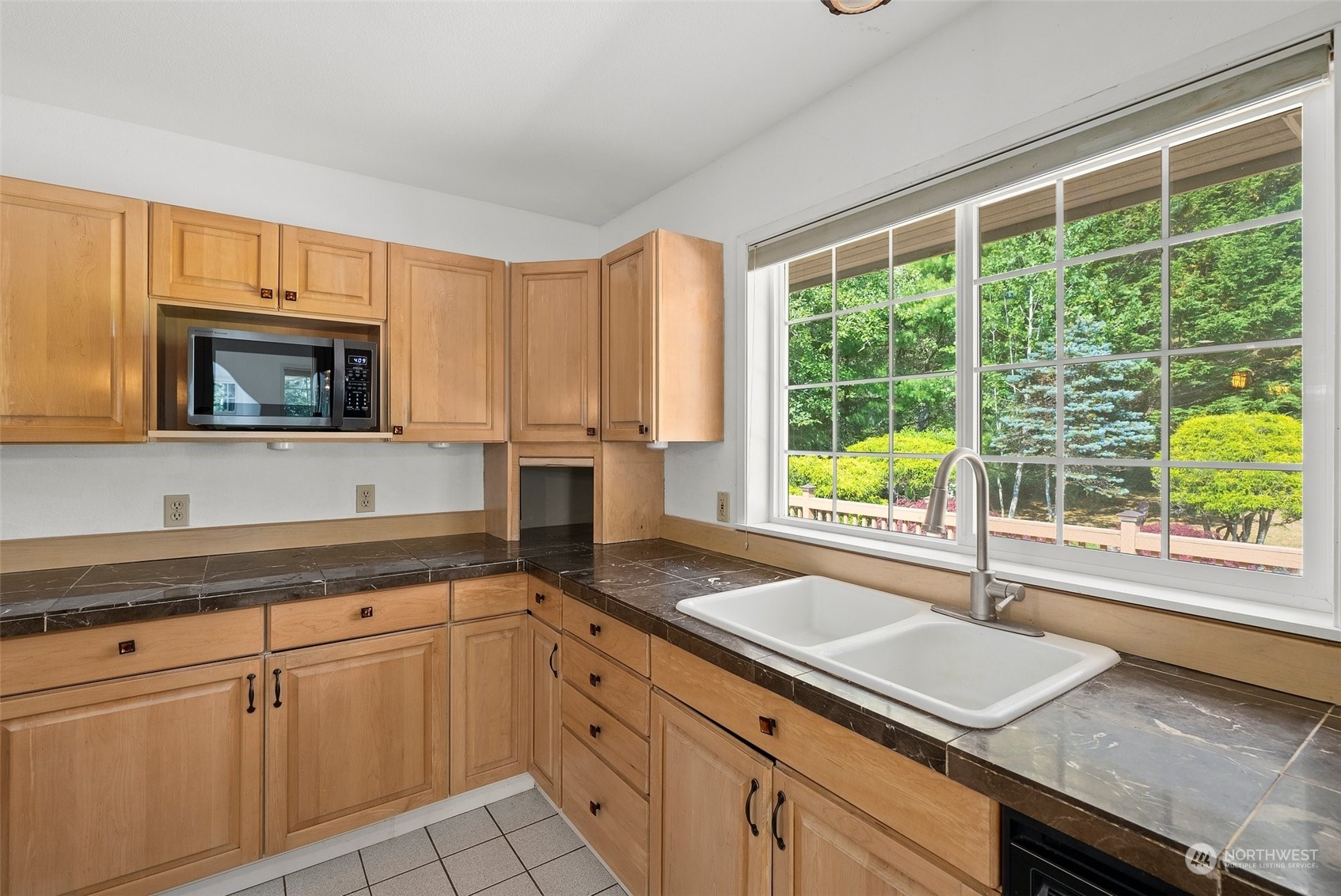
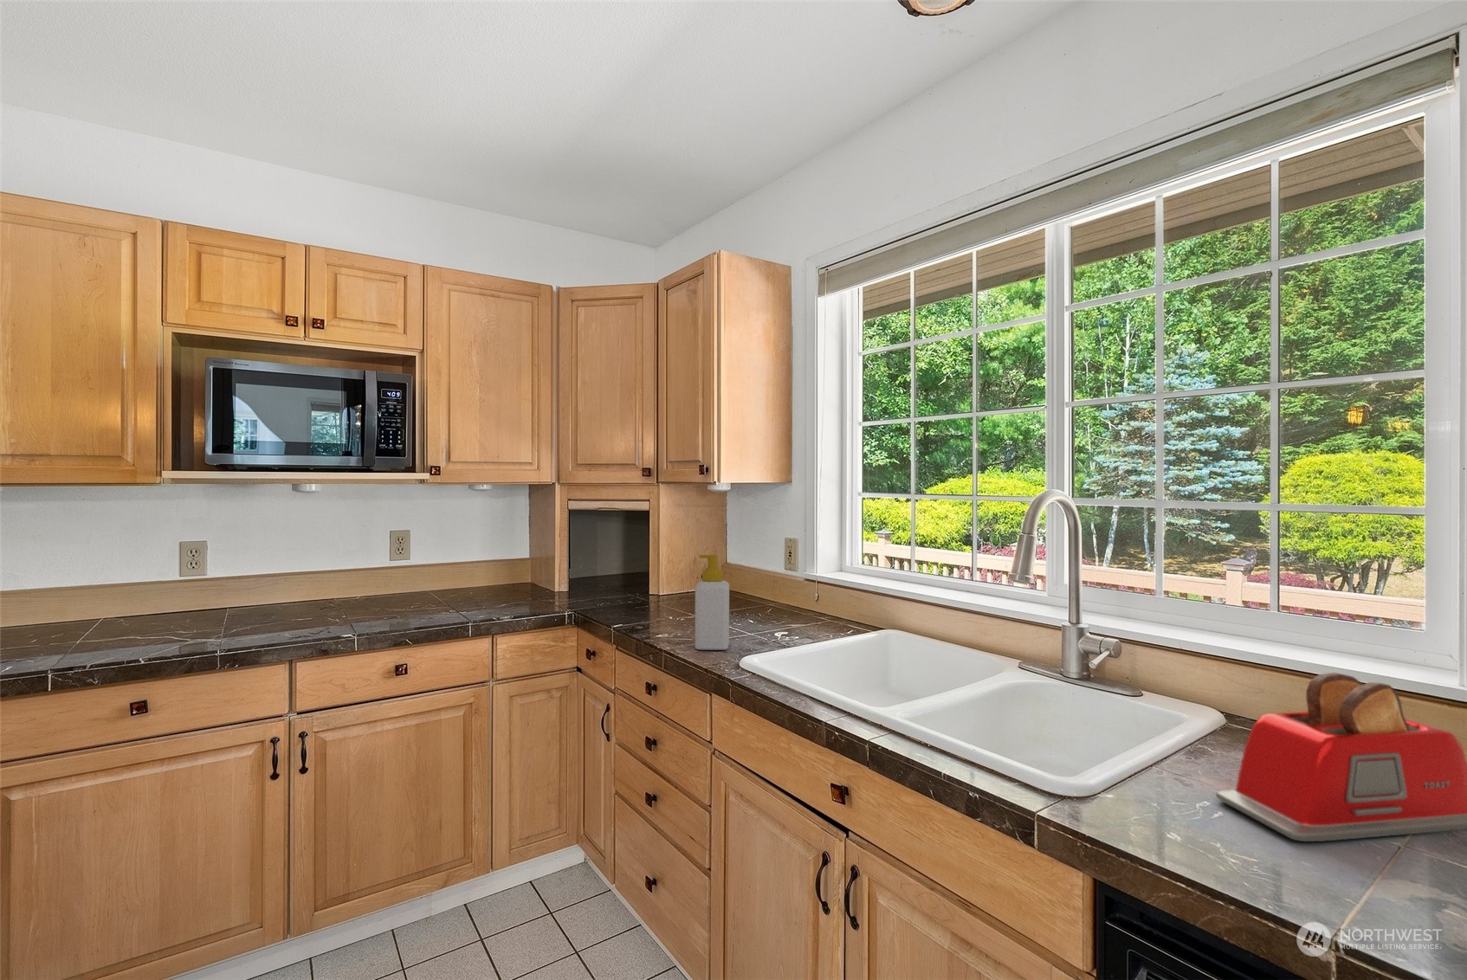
+ soap bottle (712, 600)
+ toaster (1353, 745)
